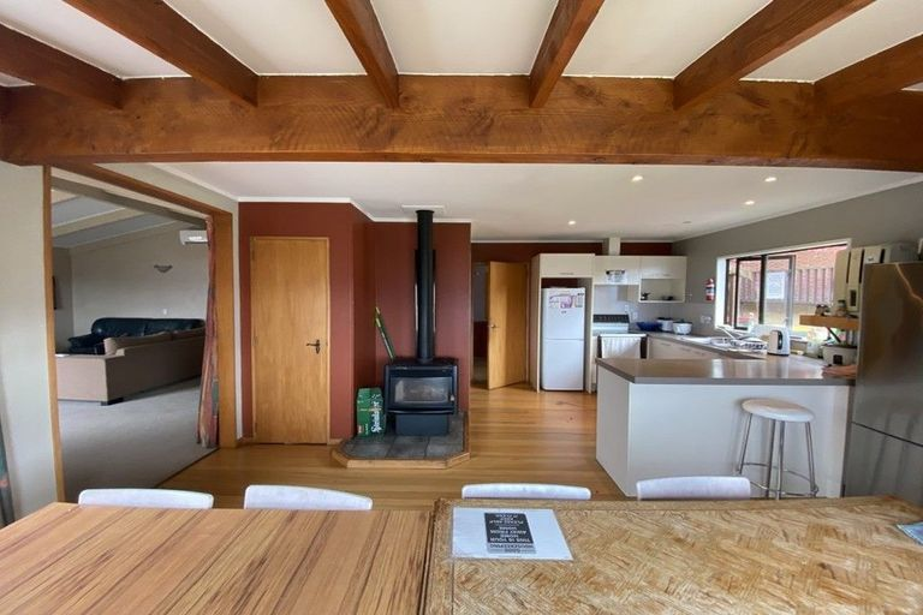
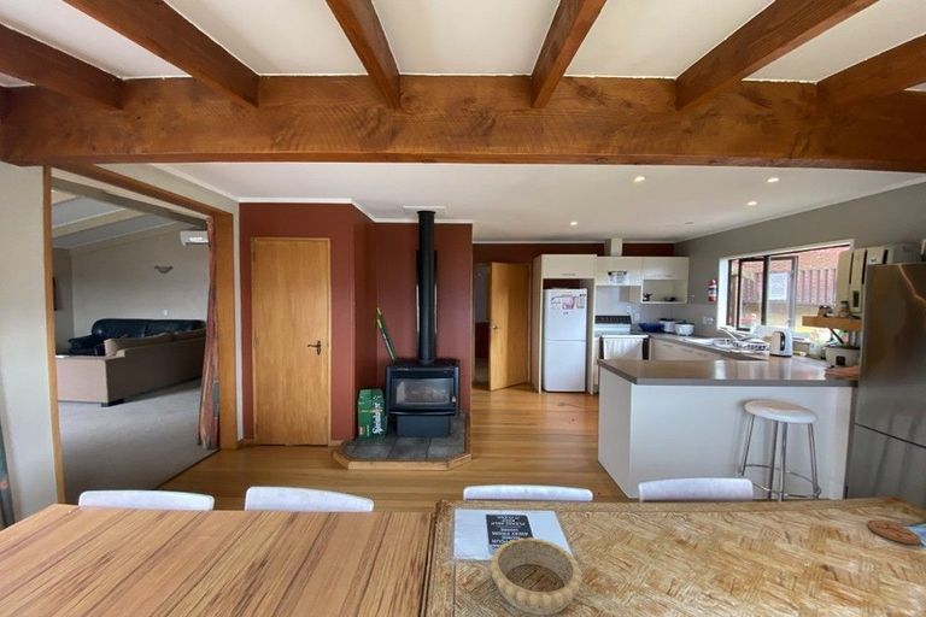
+ coaster (892, 531)
+ decorative bowl (535, 564)
